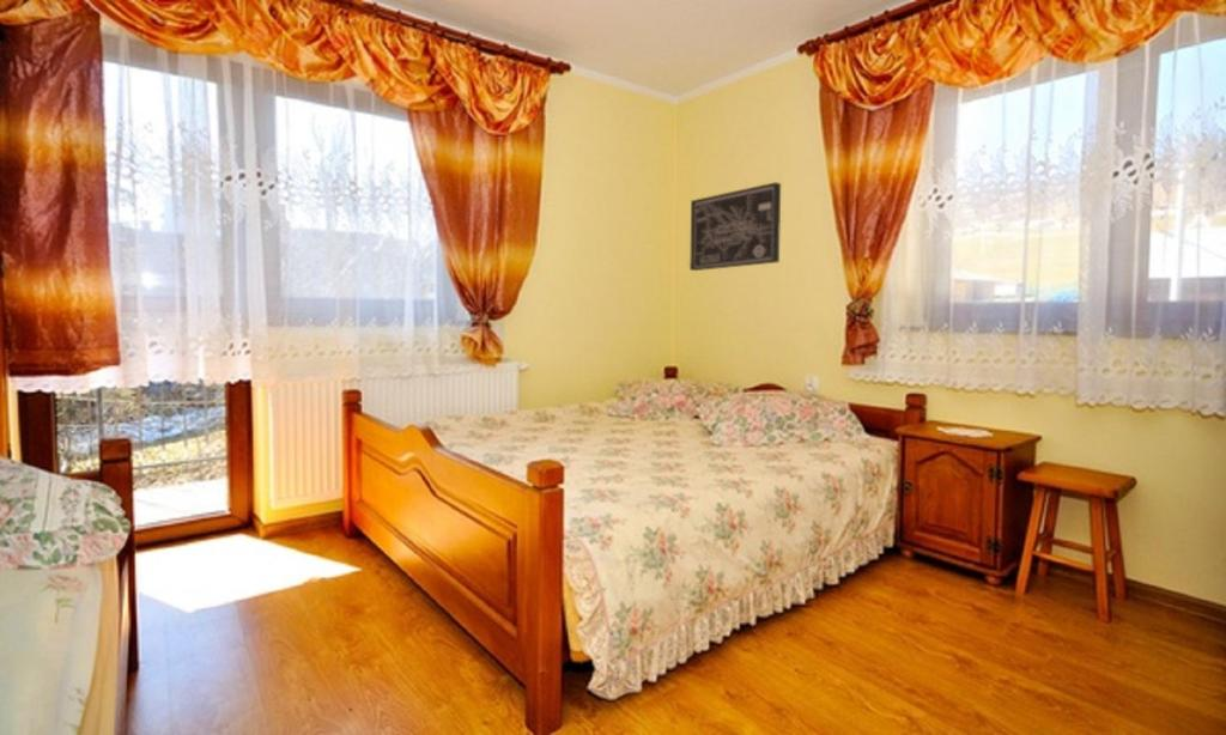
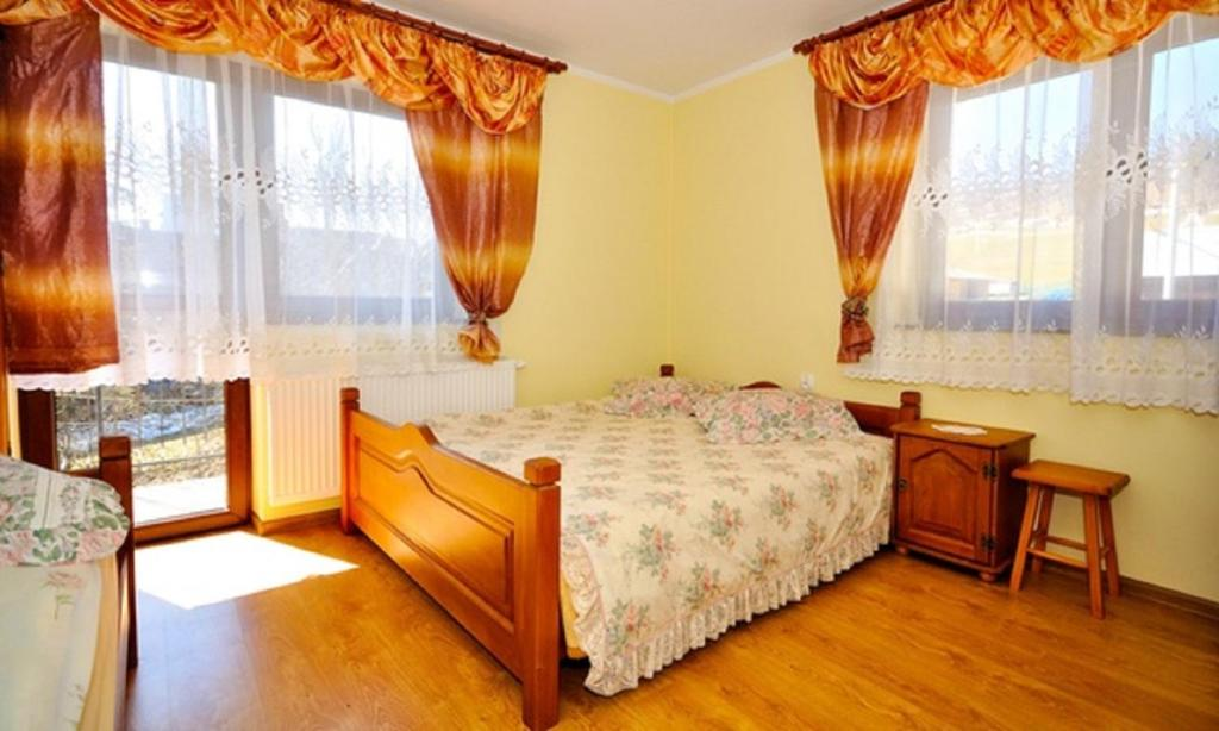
- wall art (732, 229)
